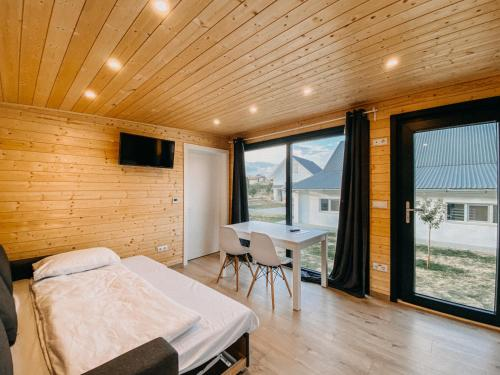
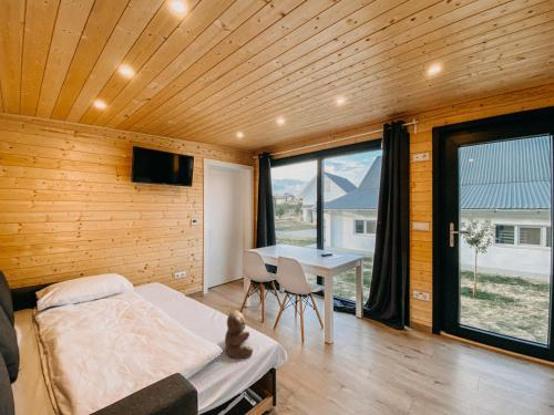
+ teddy bear (242, 330)
